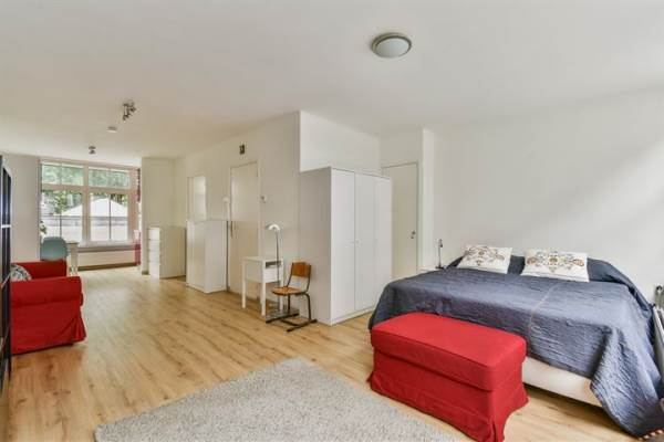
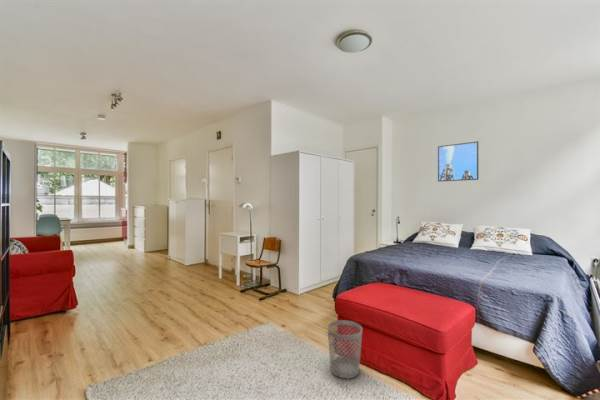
+ wastebasket (344, 348)
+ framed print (457, 162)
